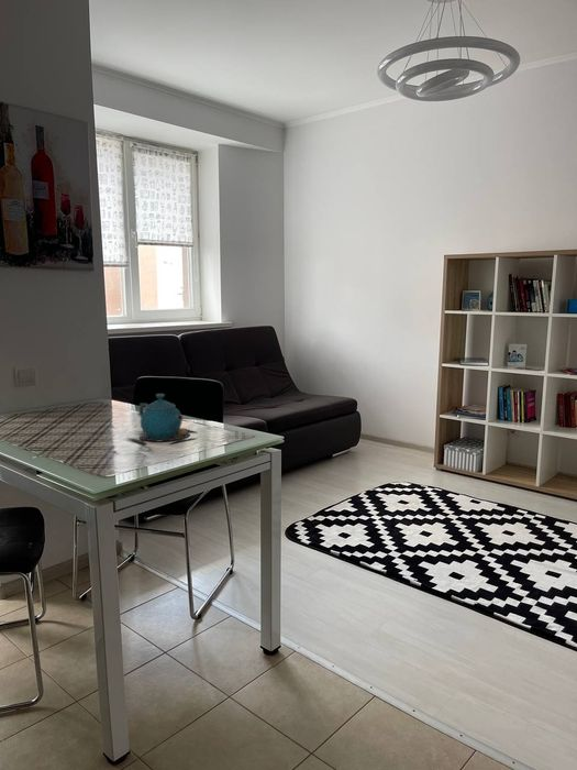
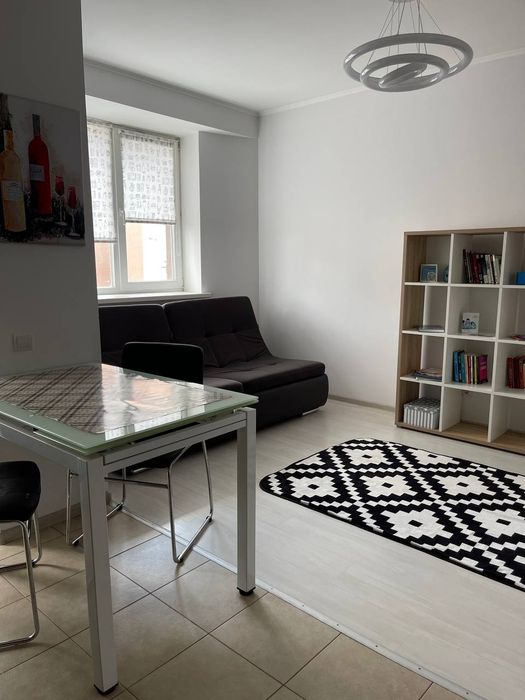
- teapot (162, 415)
